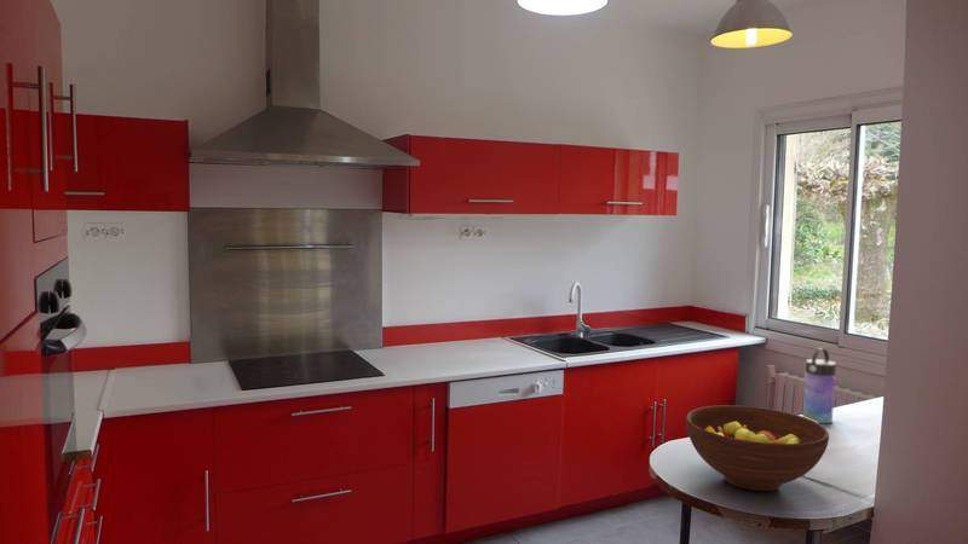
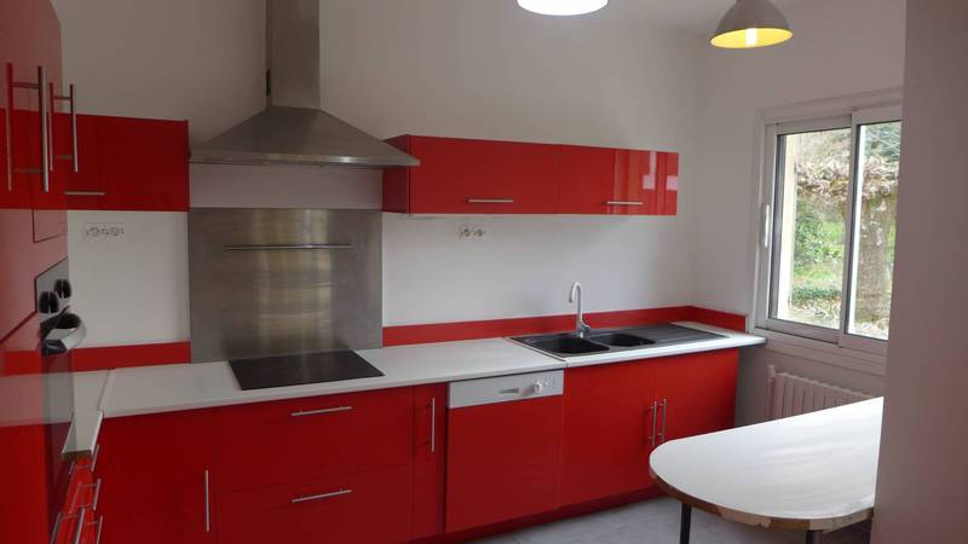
- water bottle (819, 383)
- fruit bowl (753, 452)
